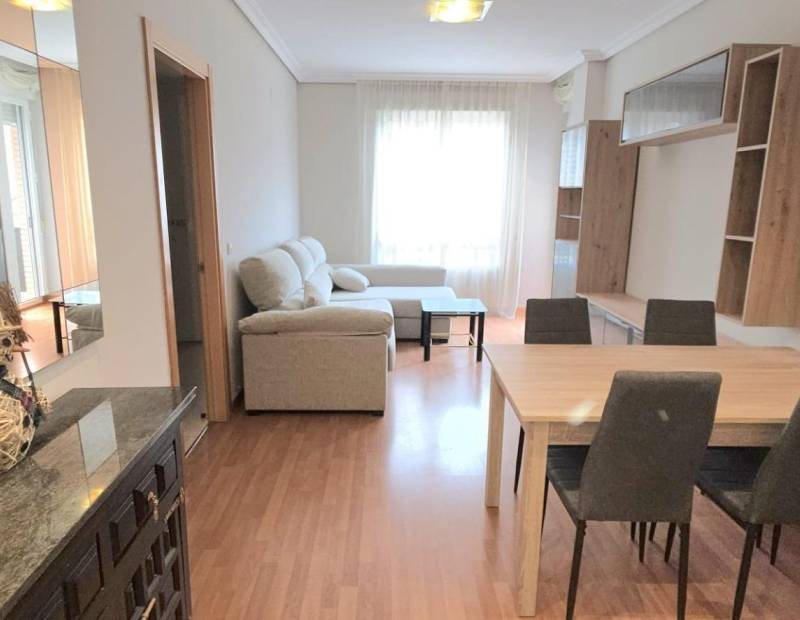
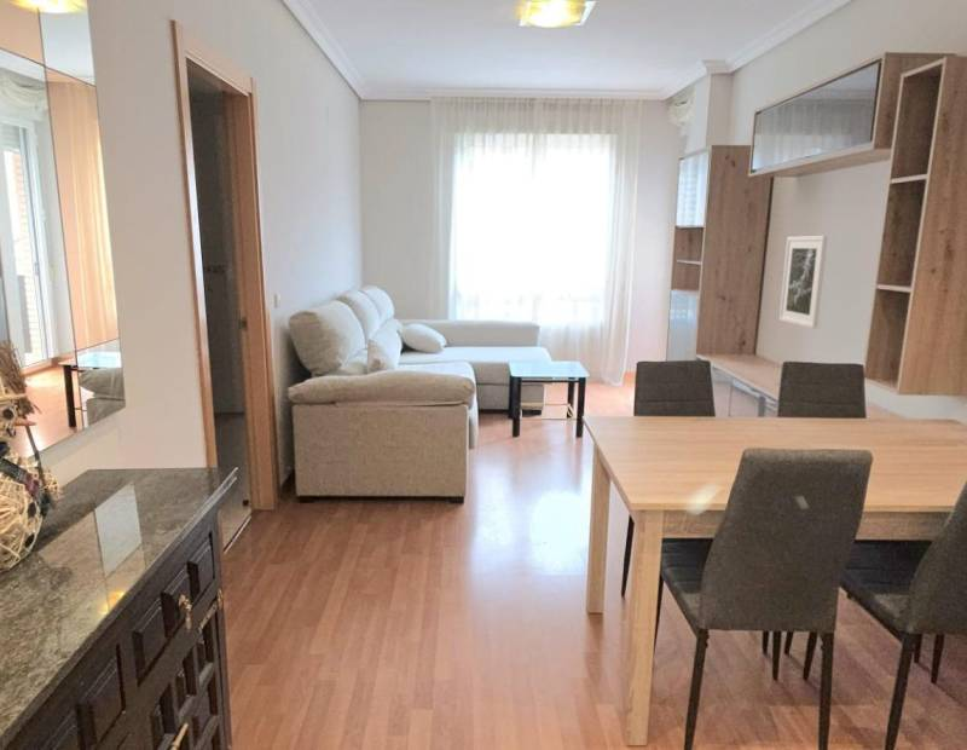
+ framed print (801, 281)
